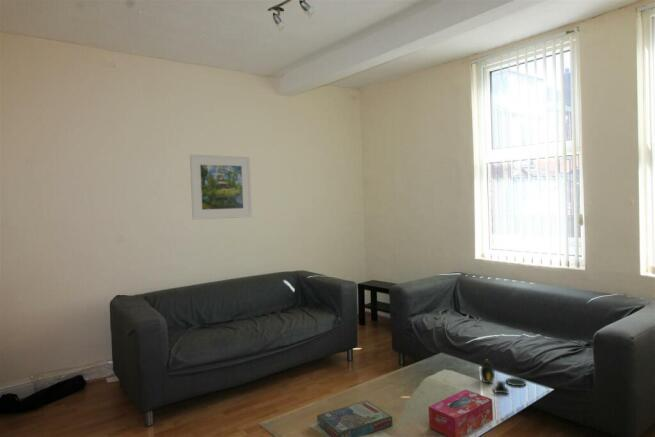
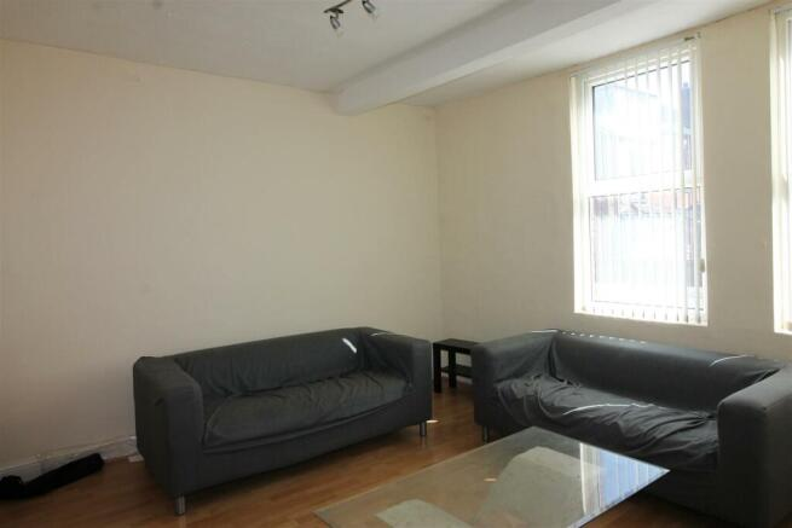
- teapot (507, 378)
- board game (354, 419)
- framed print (222, 187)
- tissue box (461, 412)
